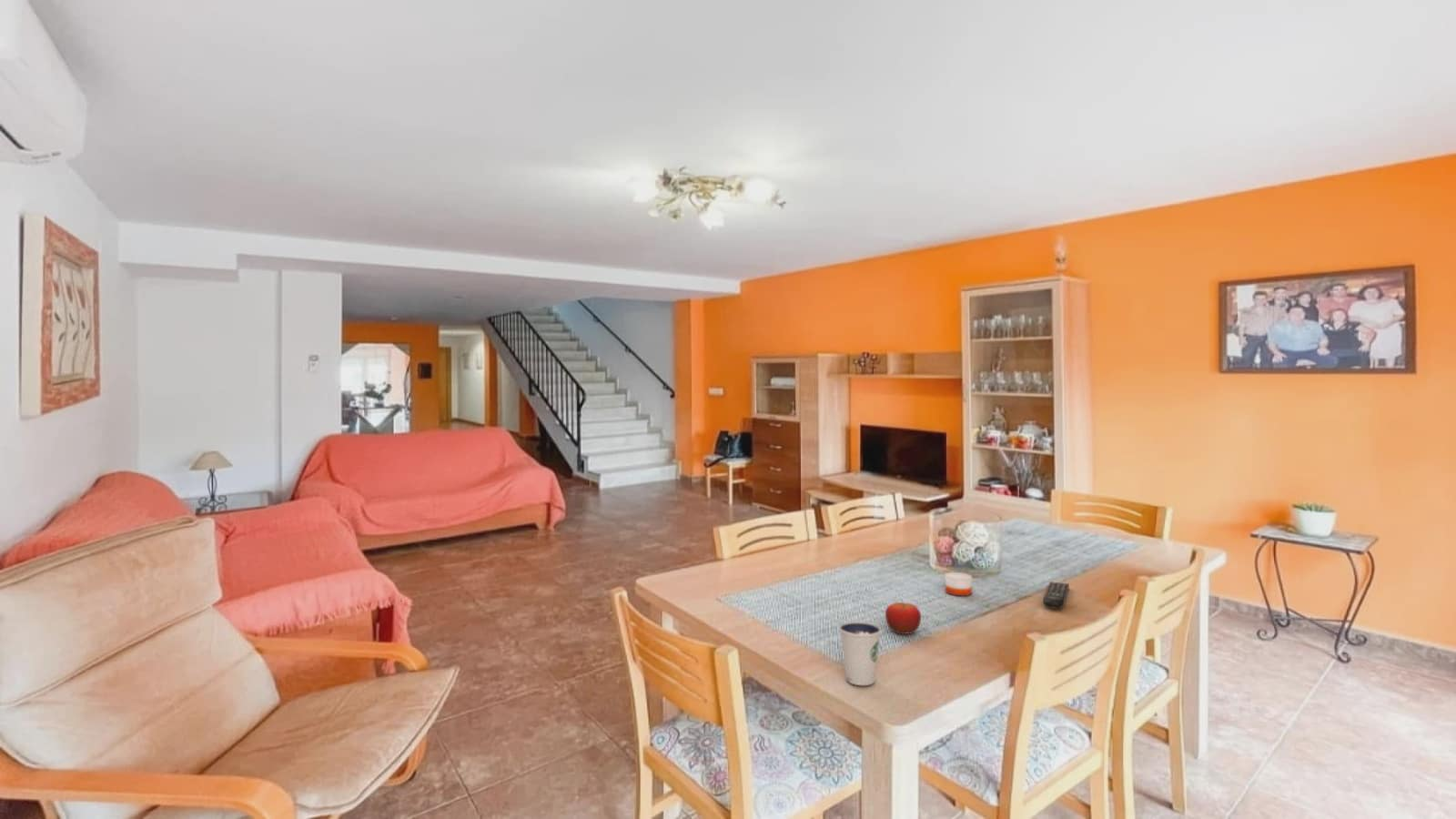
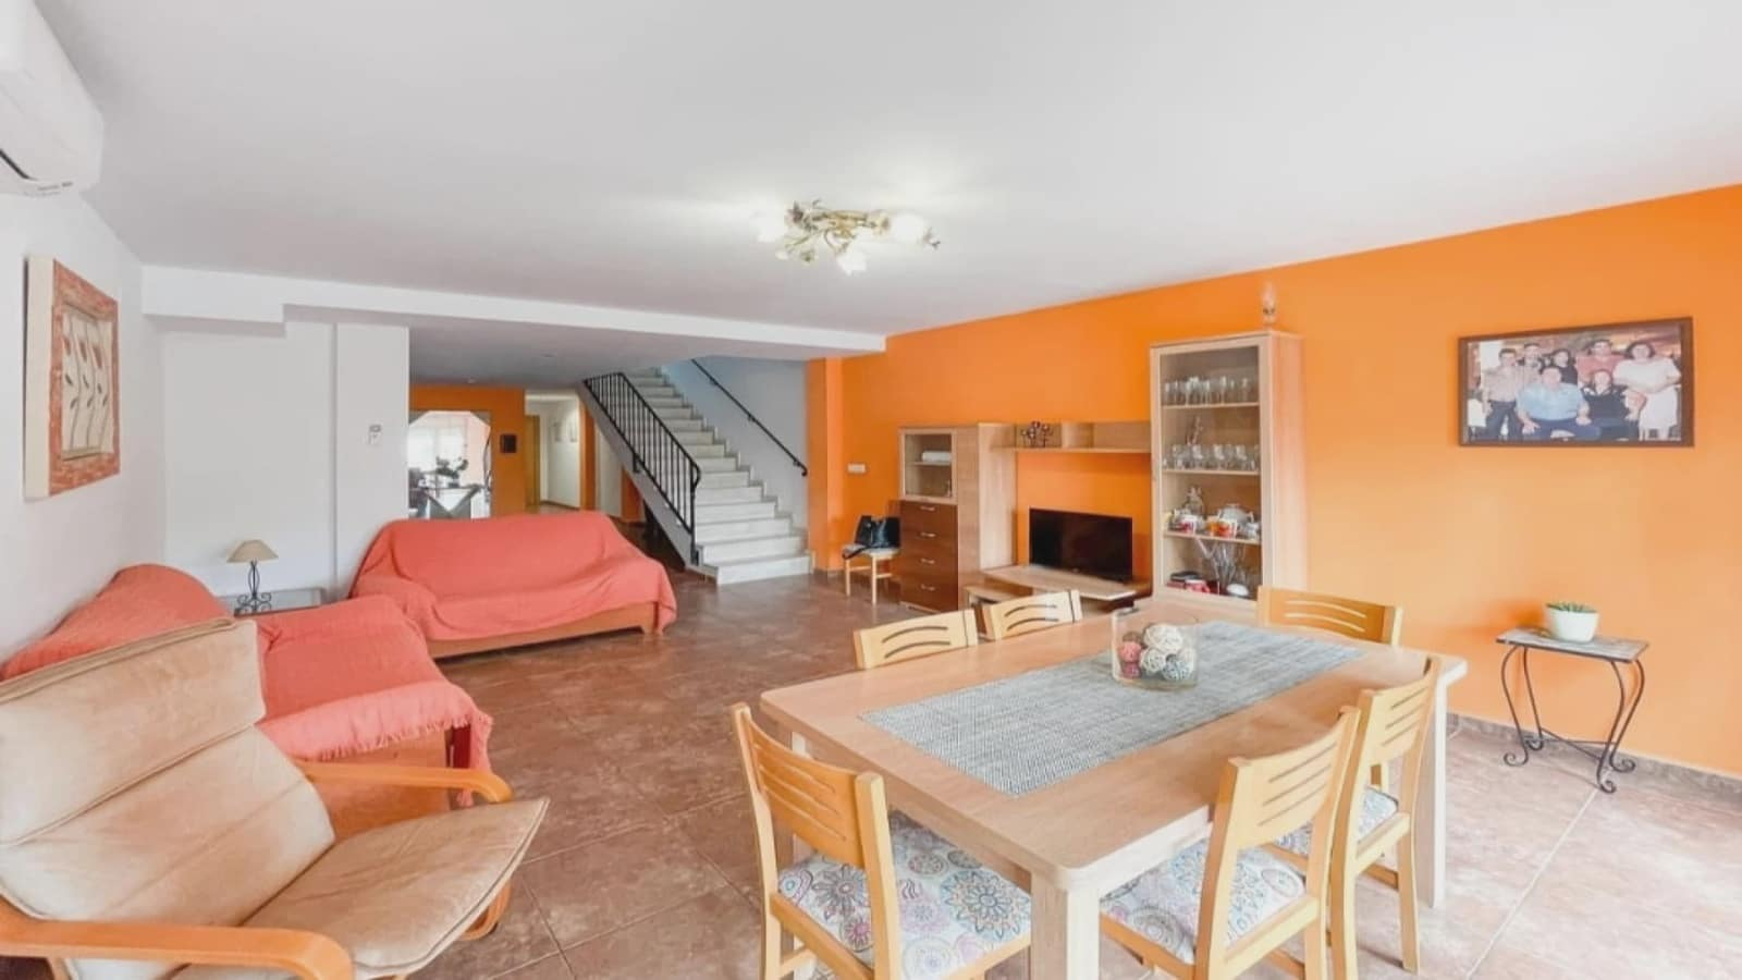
- candle (958, 574)
- remote control (1057, 593)
- fruit (903, 615)
- dixie cup (860, 653)
